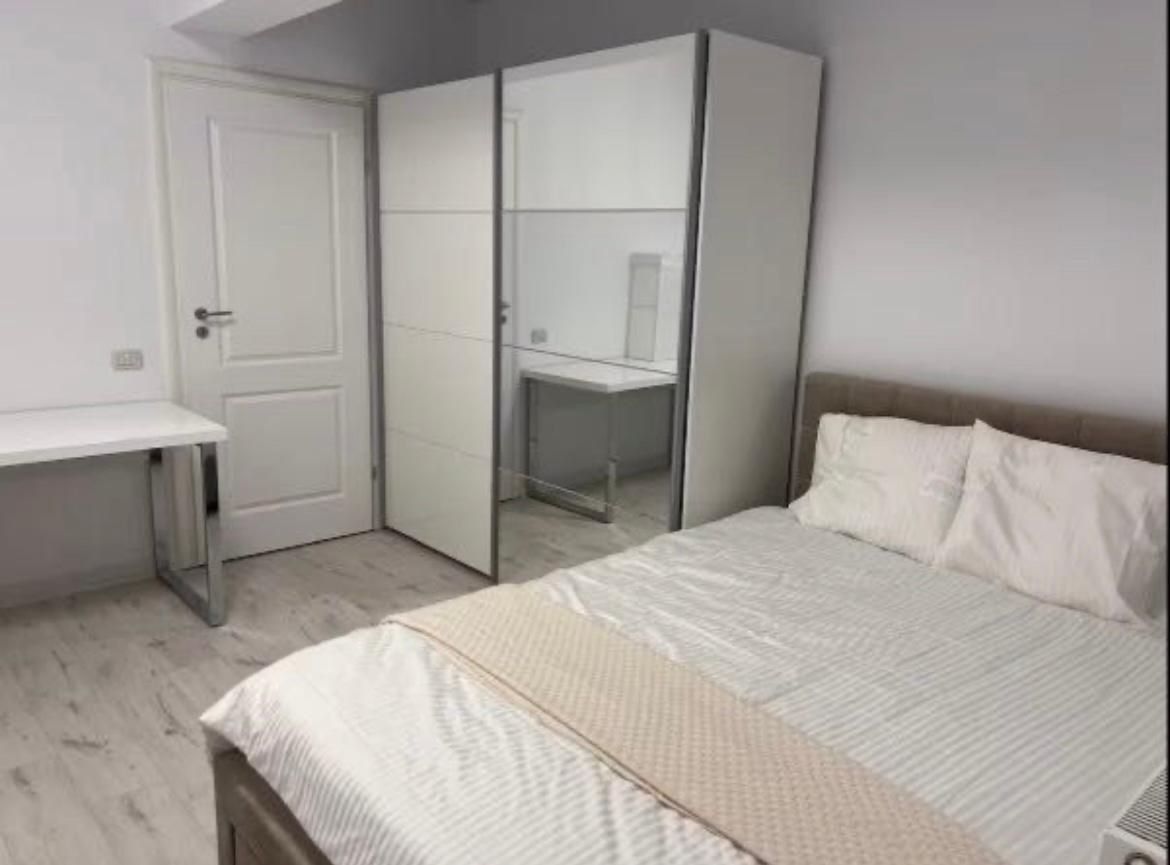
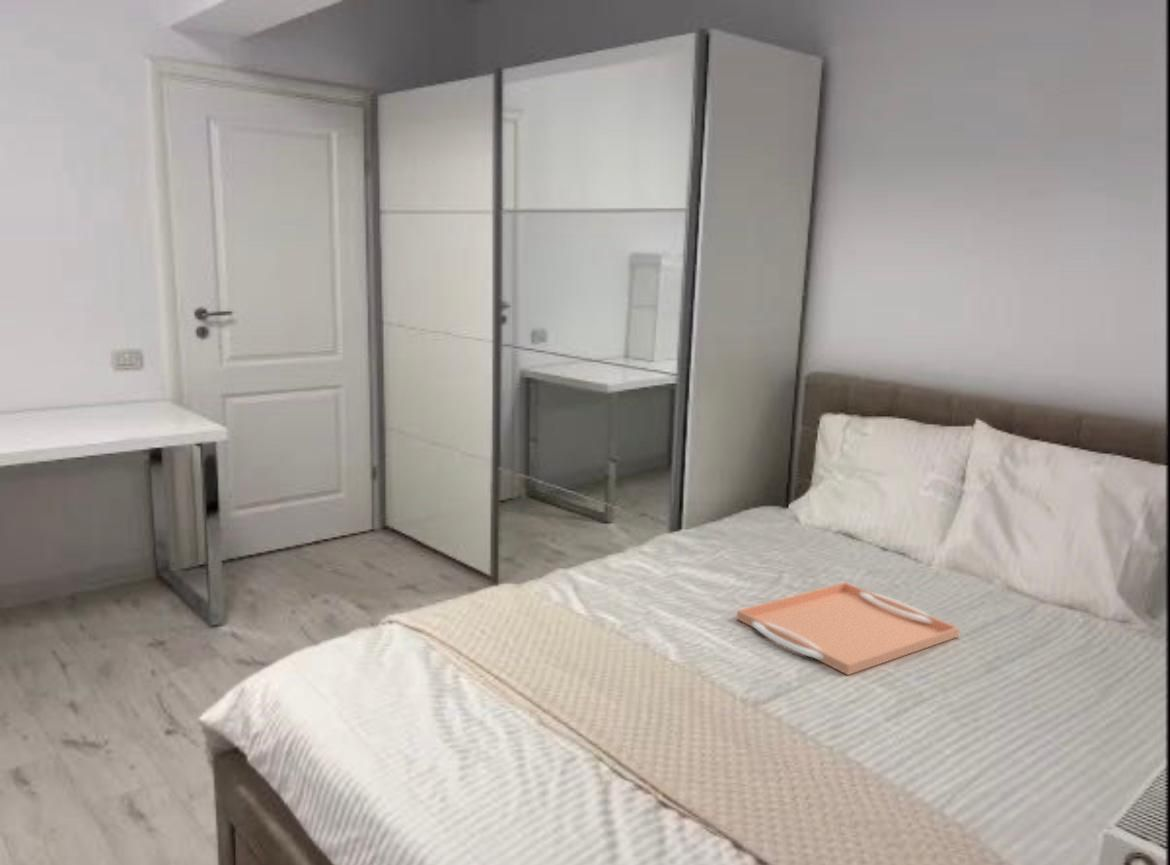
+ serving tray (846, 623)
